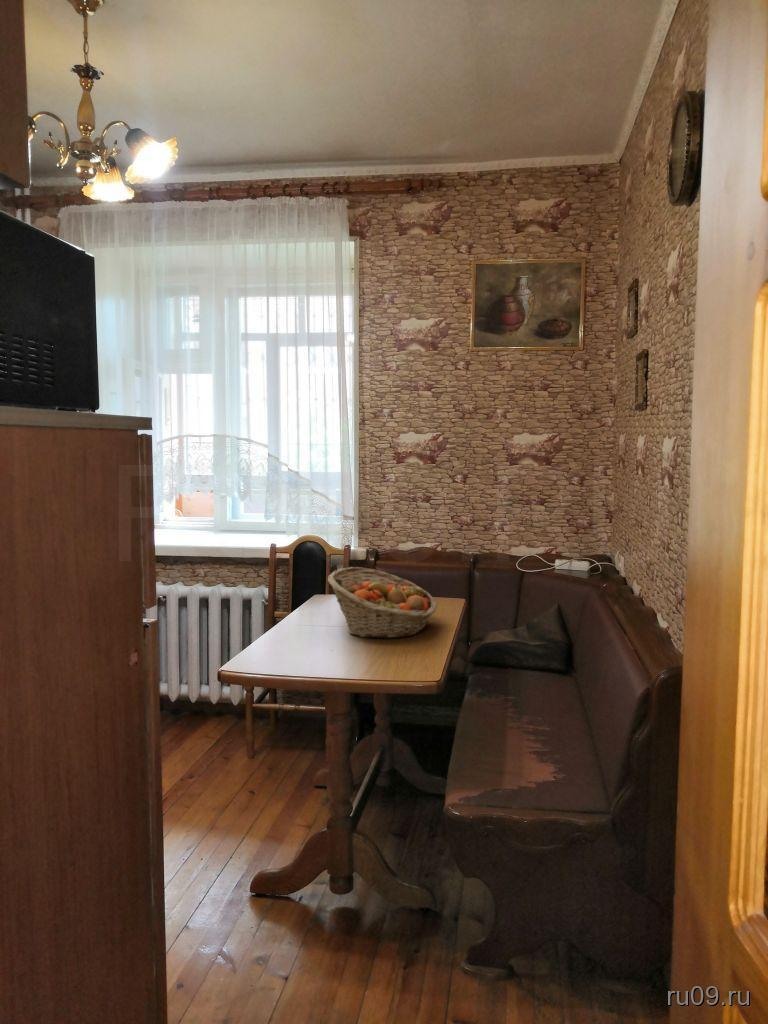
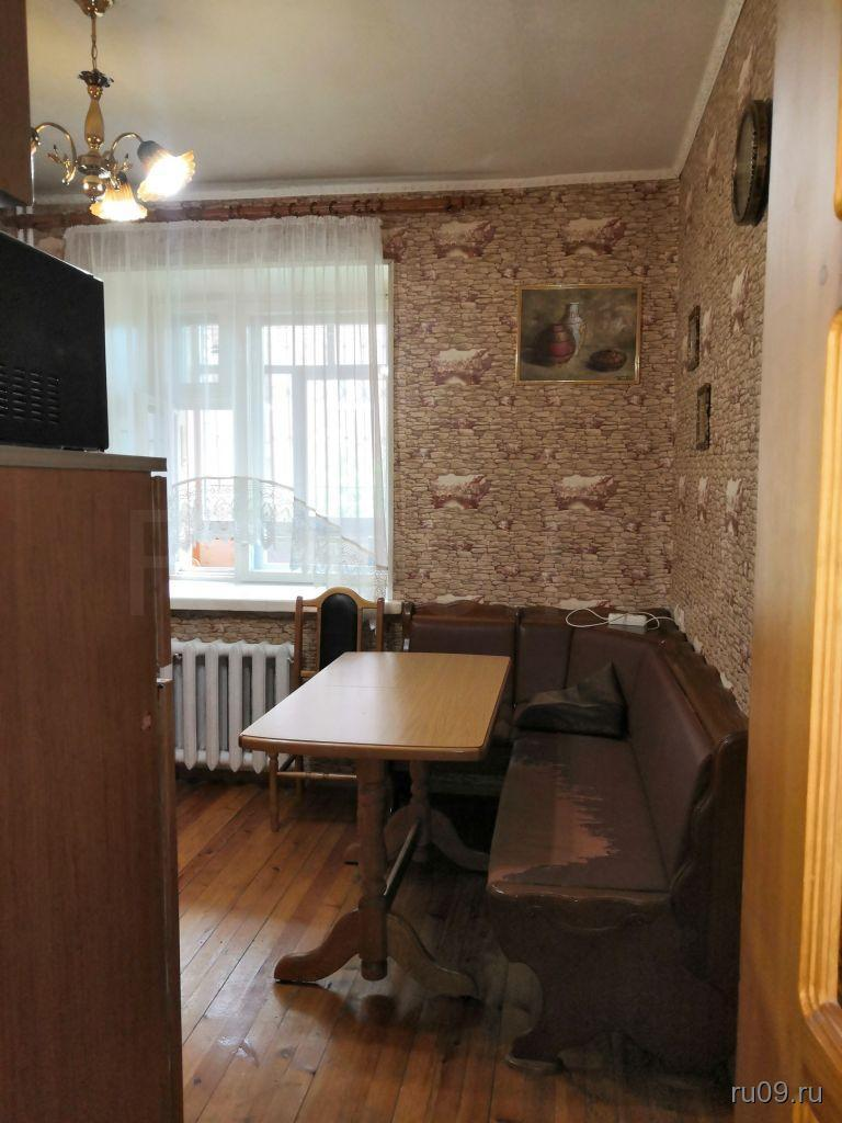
- fruit basket (382, 600)
